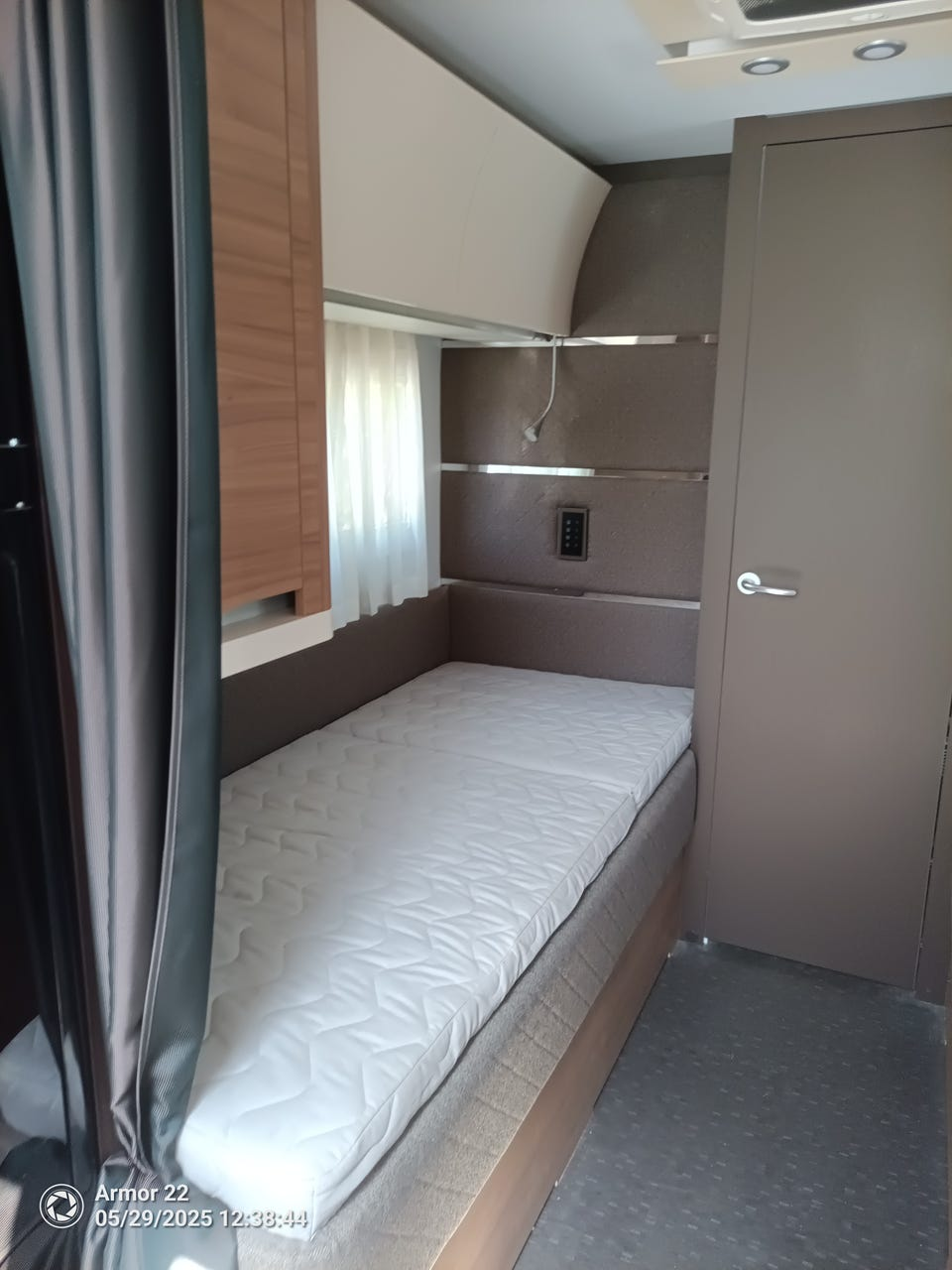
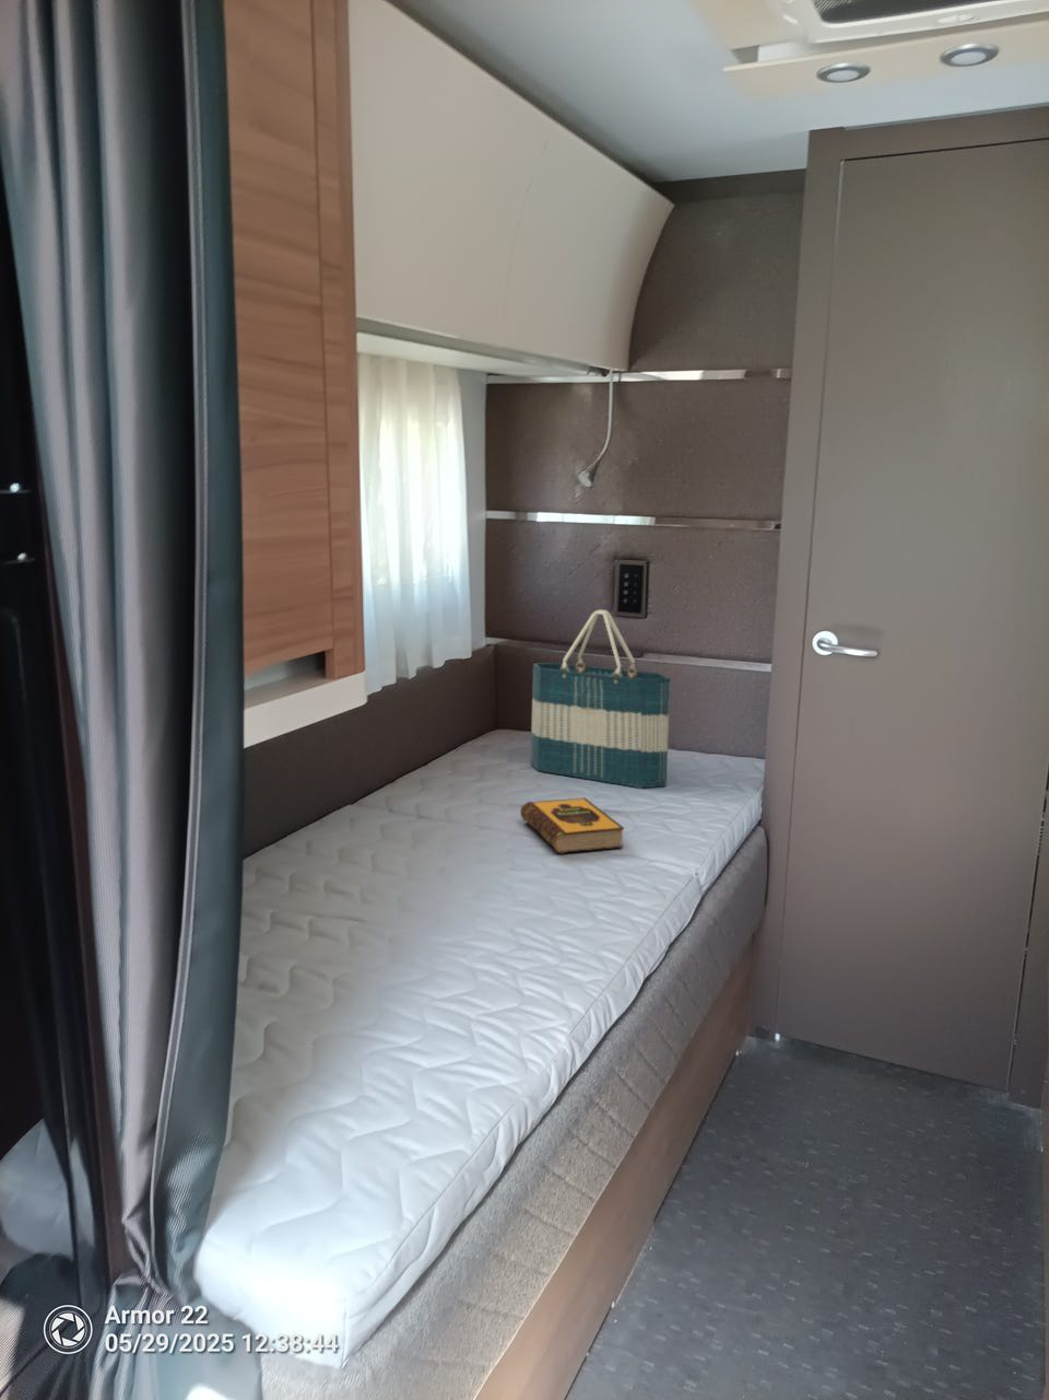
+ hardback book (570, 823)
+ tote bag (597, 693)
